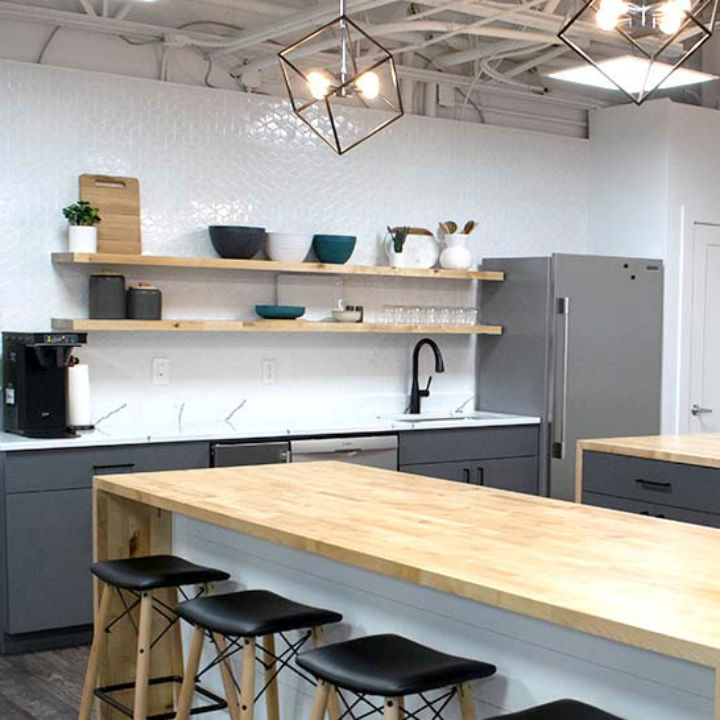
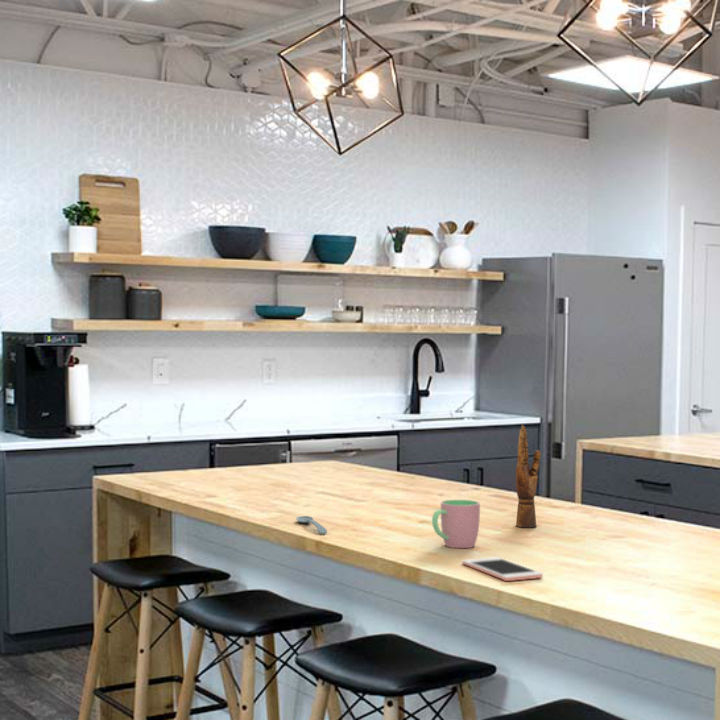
+ cup (454, 524)
+ spoon (312, 523)
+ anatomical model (527, 475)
+ cell phone (501, 568)
